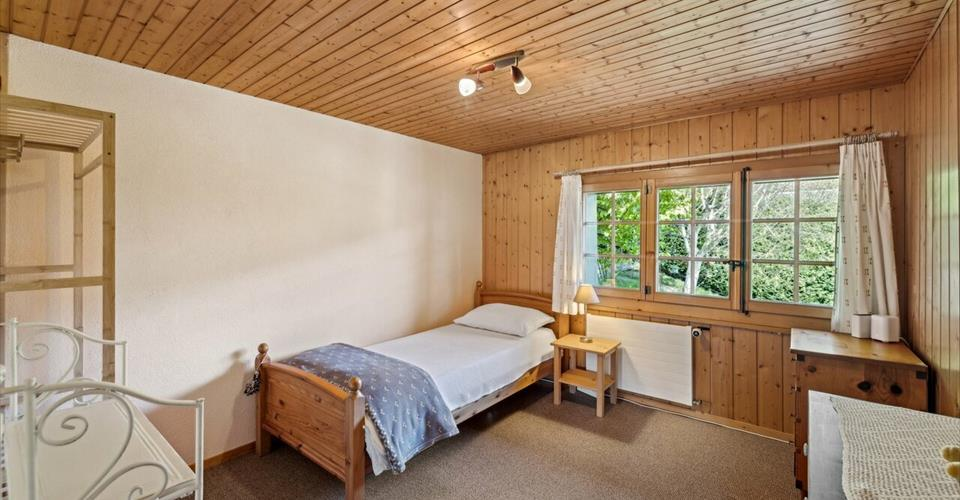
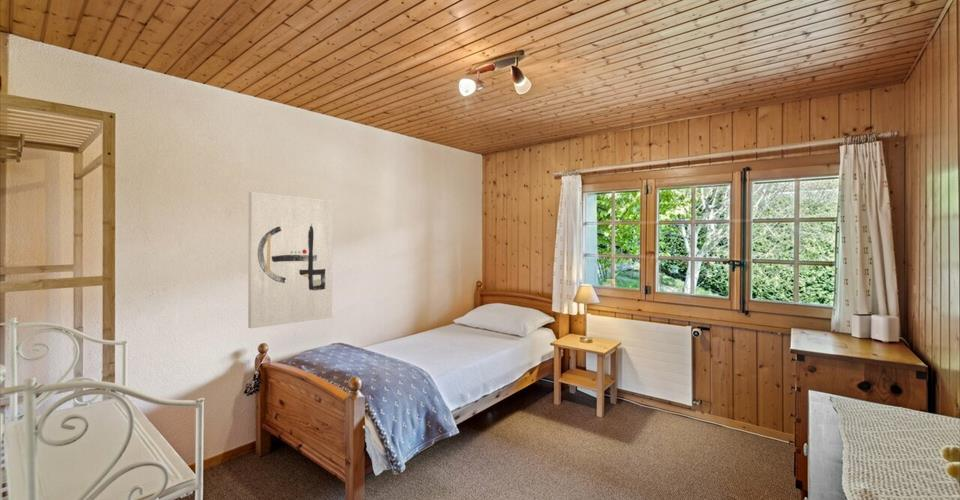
+ wall art (293, 259)
